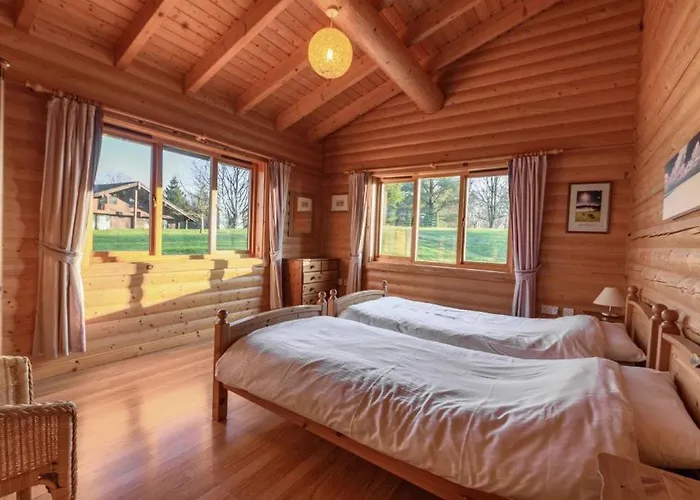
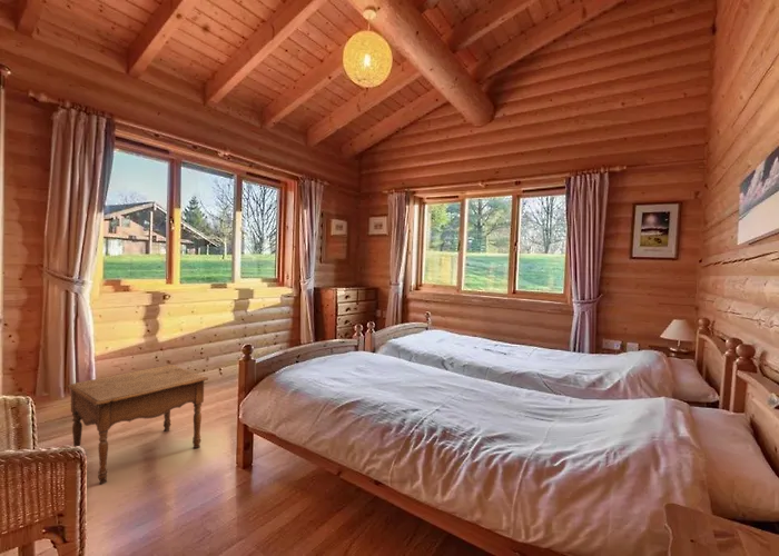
+ side table (139, 416)
